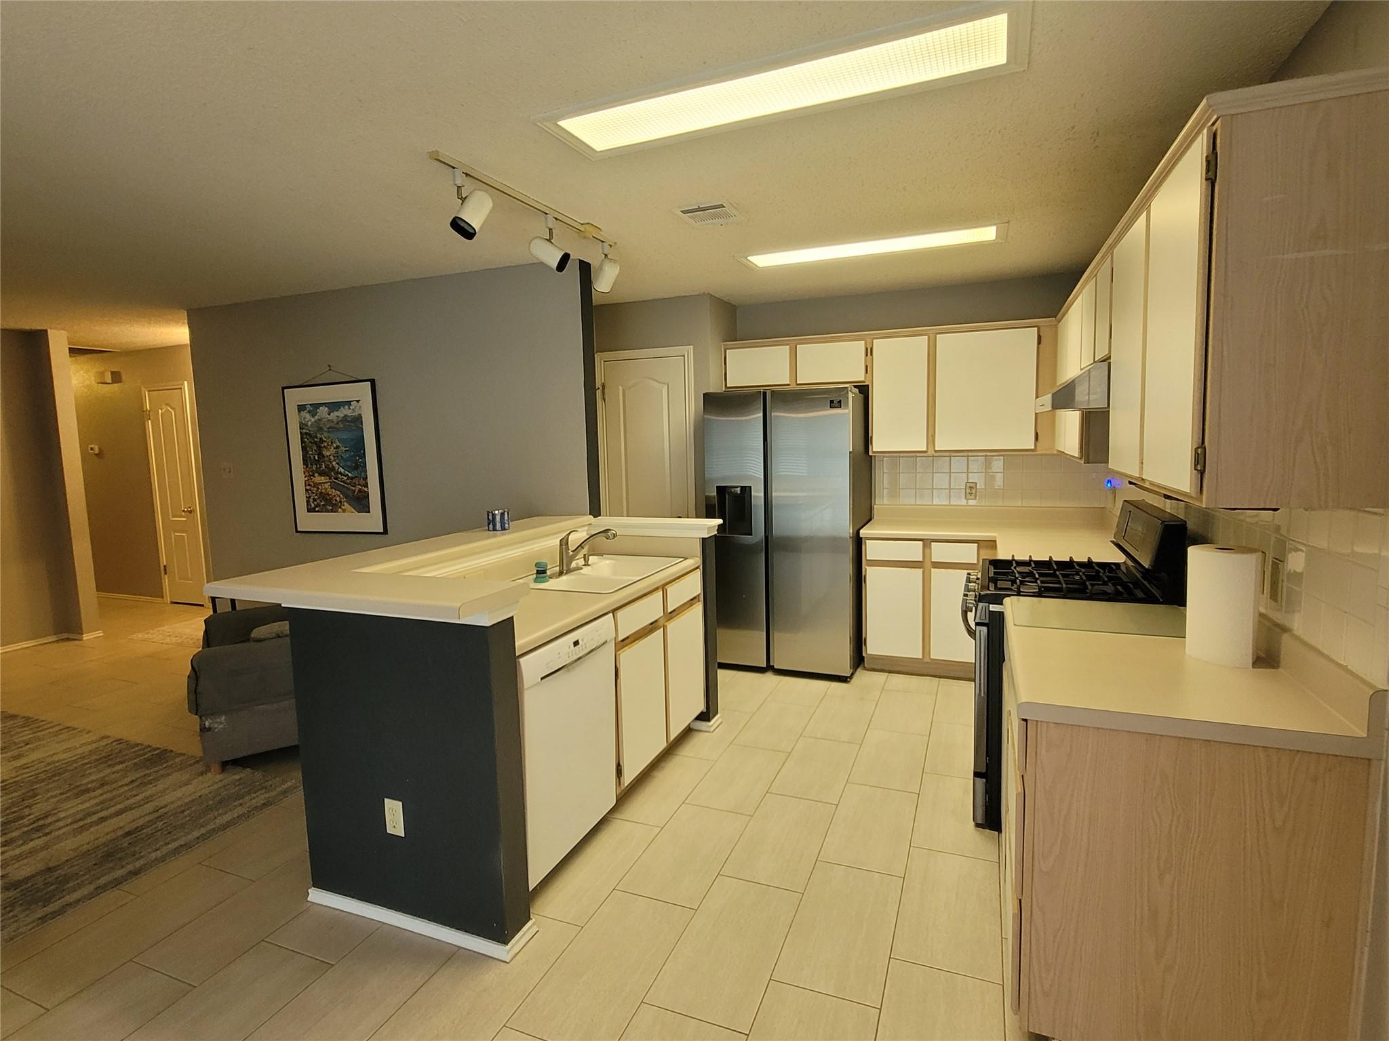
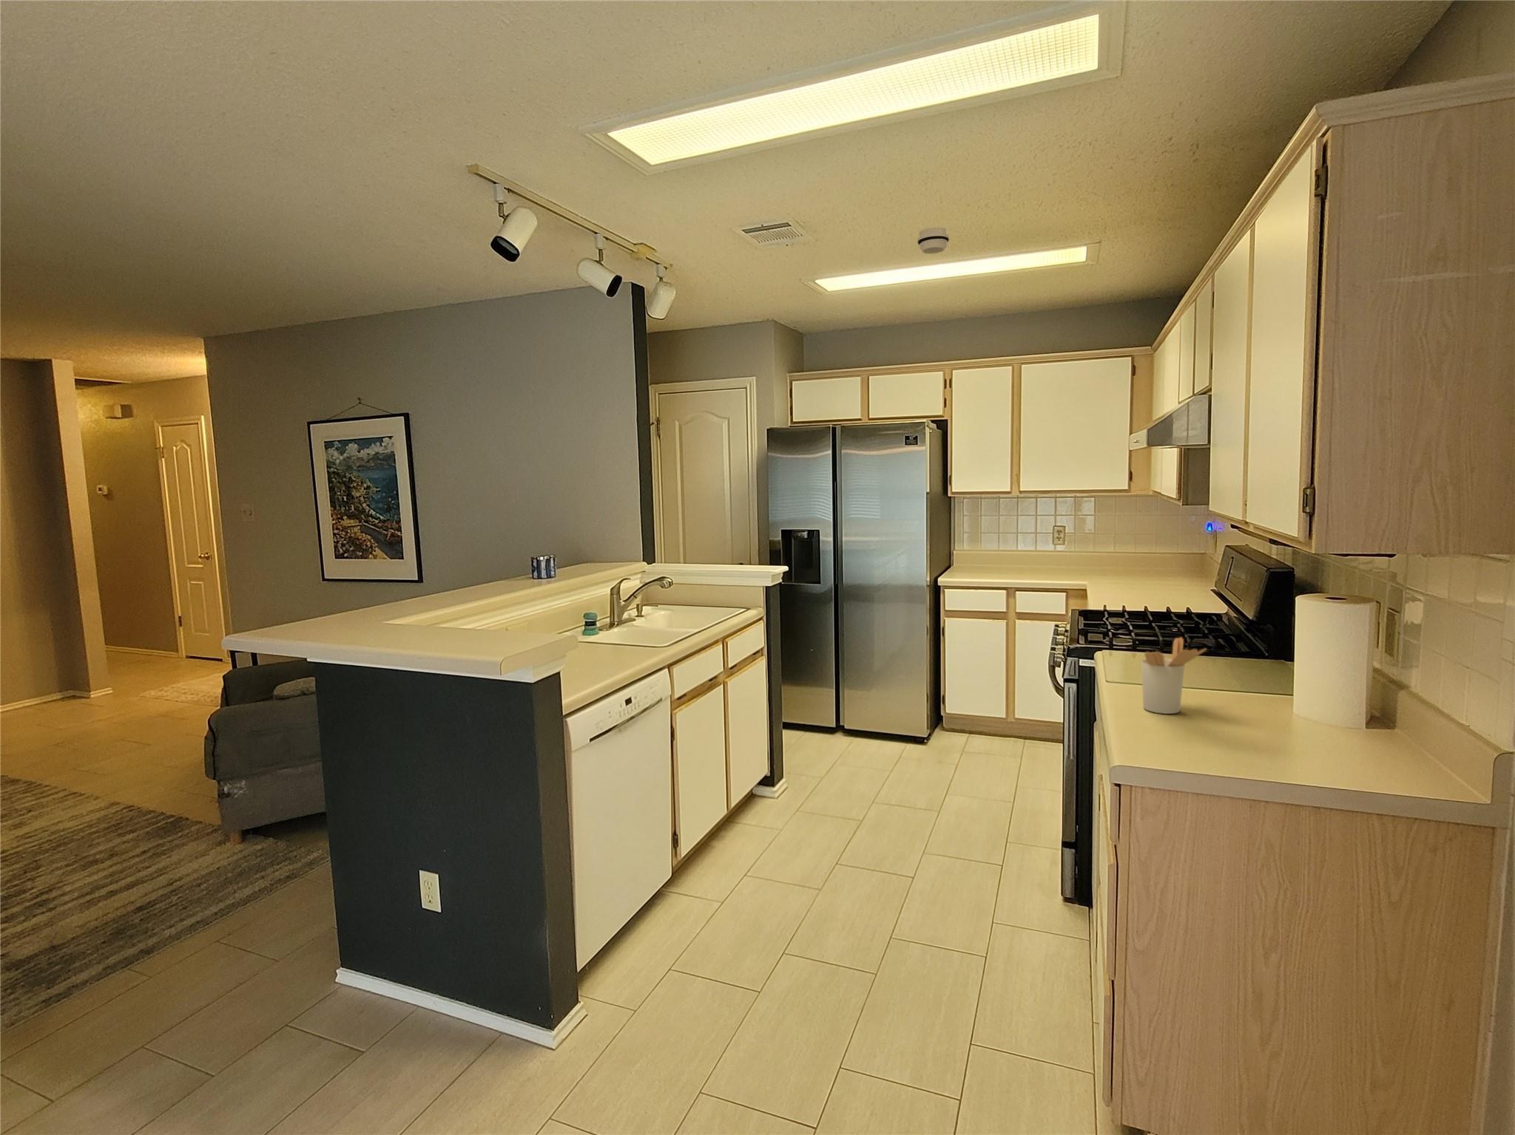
+ smoke detector (933, 241)
+ utensil holder (1171, 676)
